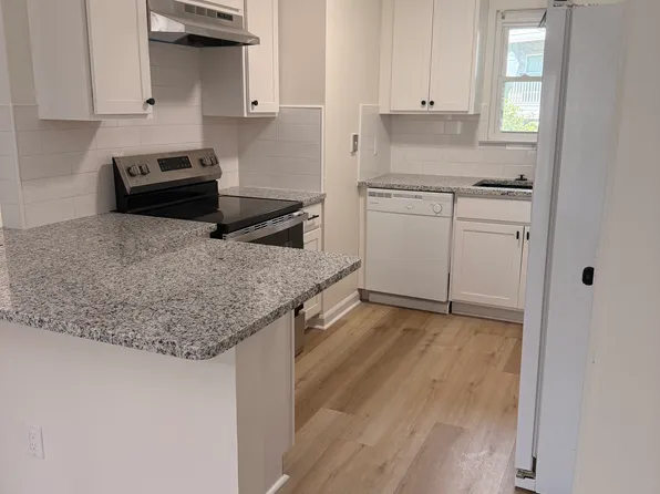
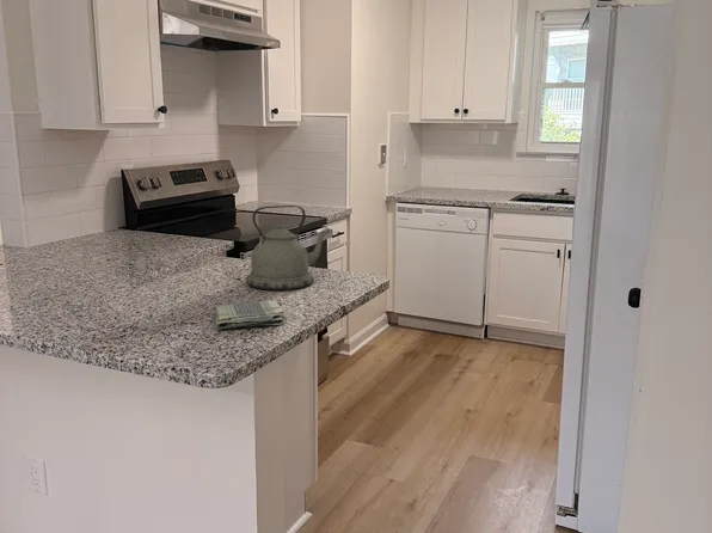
+ dish towel (248, 312)
+ kettle (283, 244)
